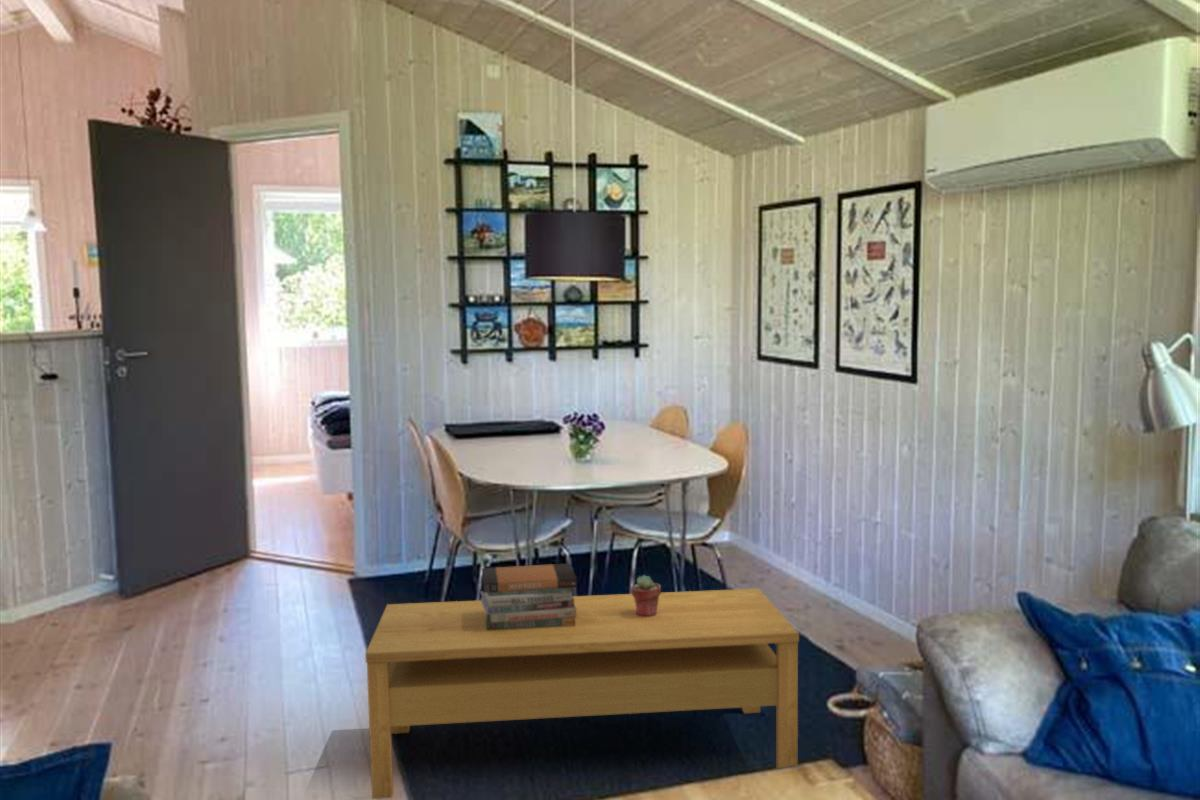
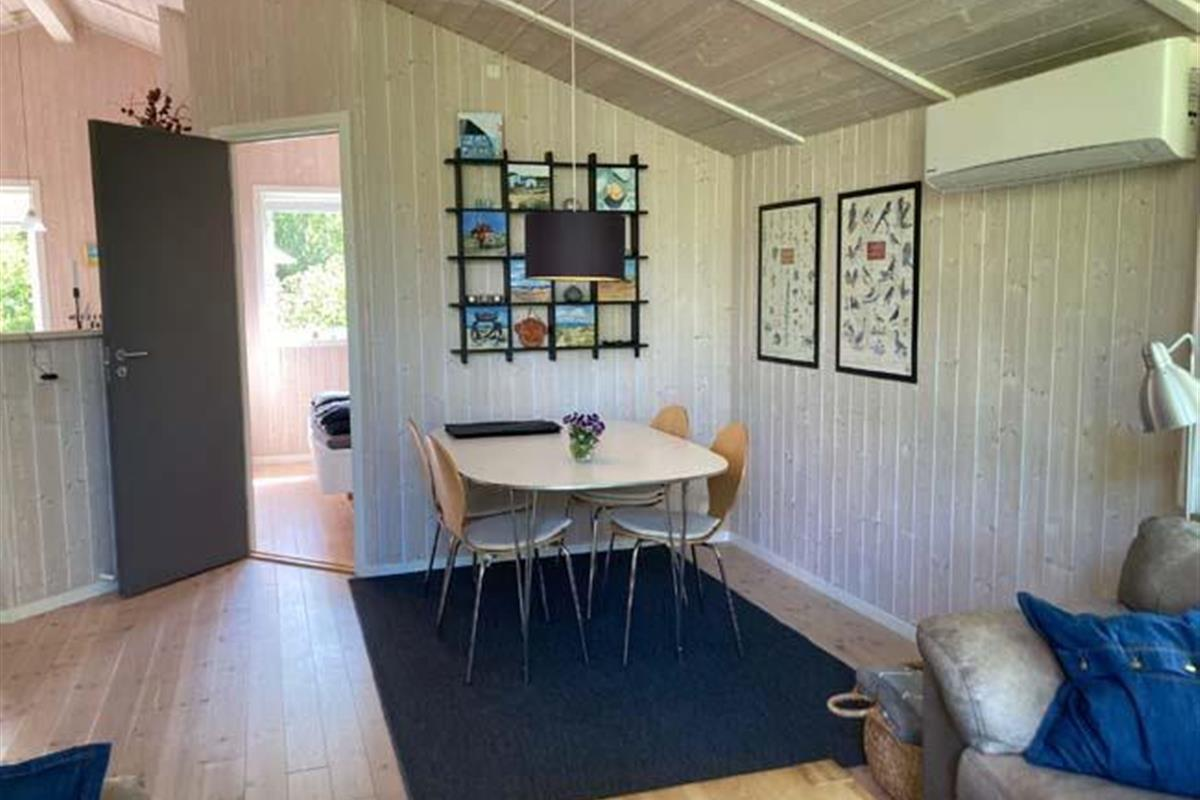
- coffee table (582, 684)
- book stack (528, 595)
- potted succulent (646, 593)
